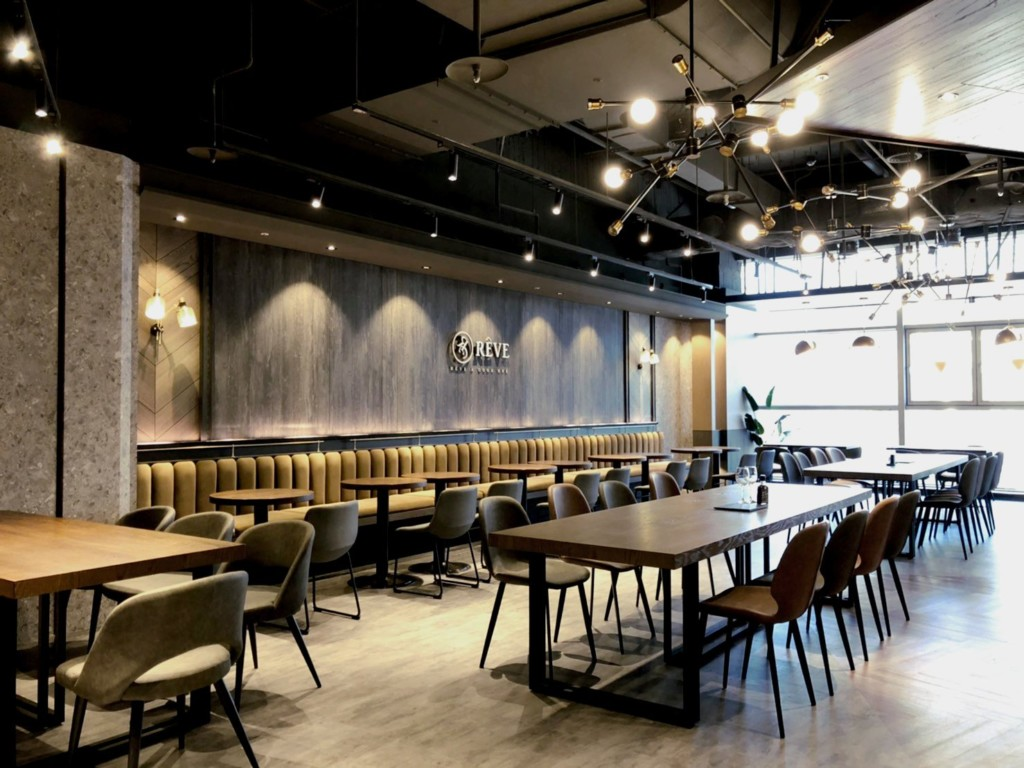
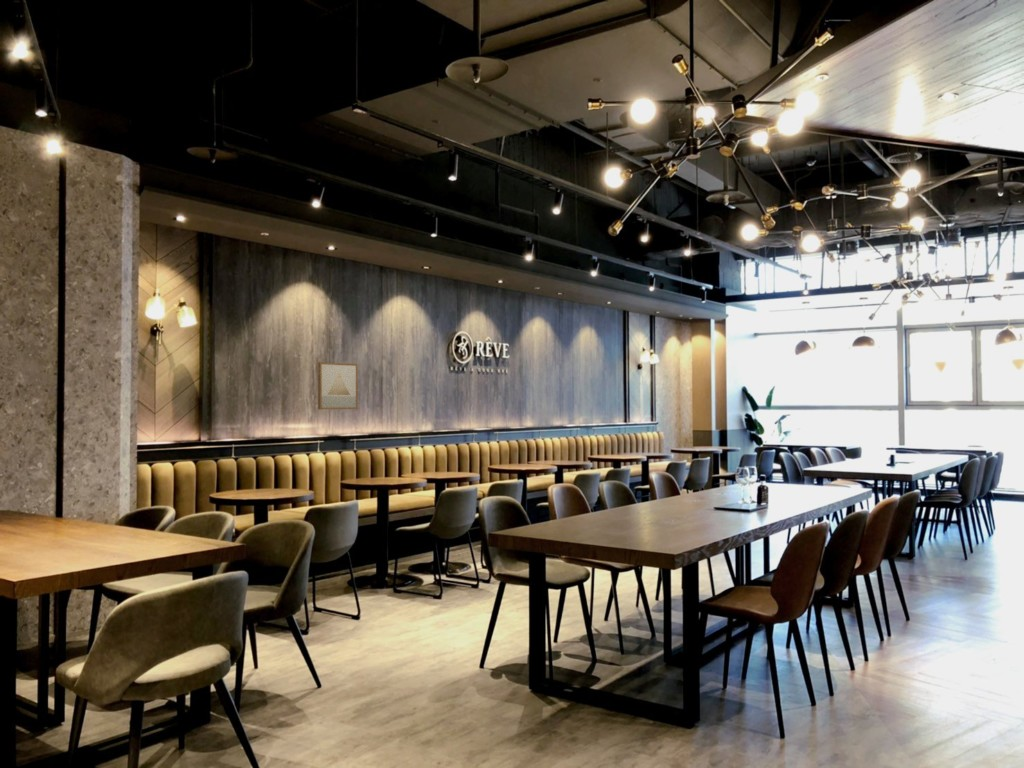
+ wall art (338, 386)
